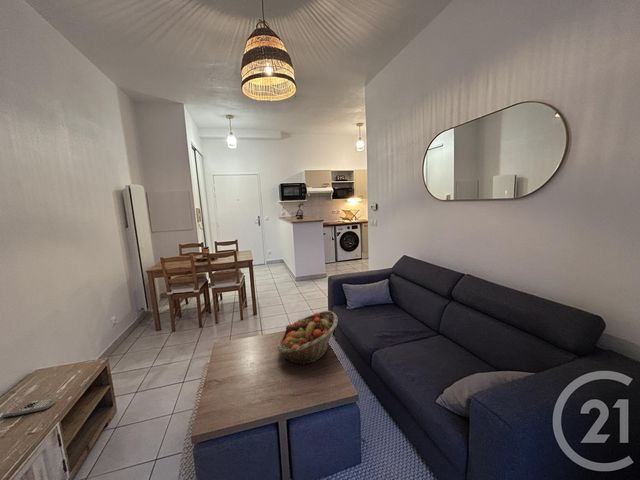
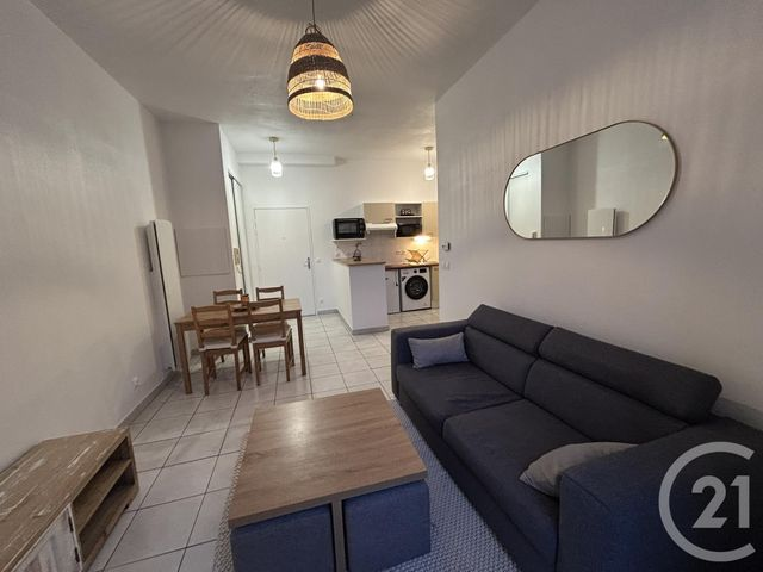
- remote control (30, 407)
- fruit basket (308, 335)
